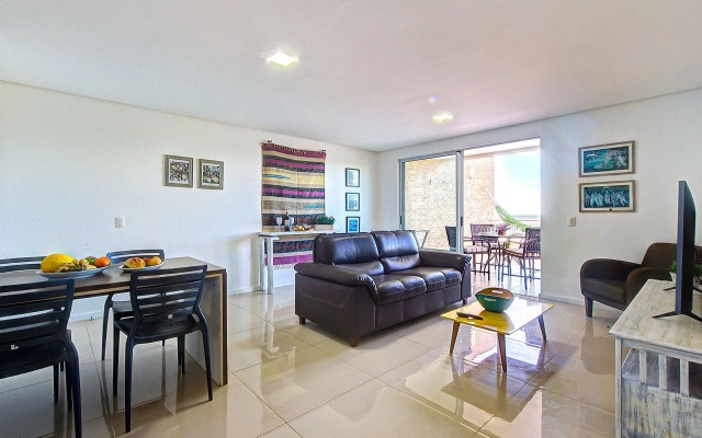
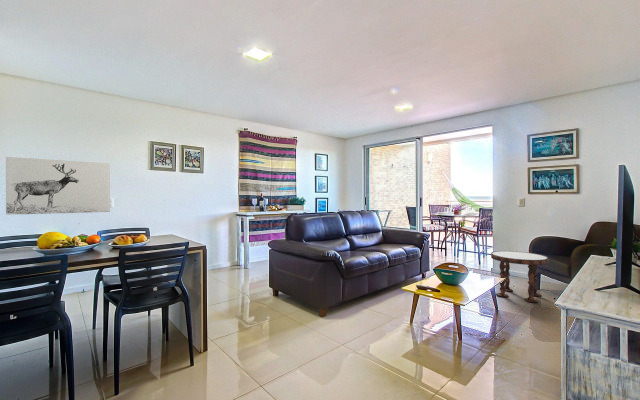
+ wall art (62, 186)
+ side table (509, 274)
